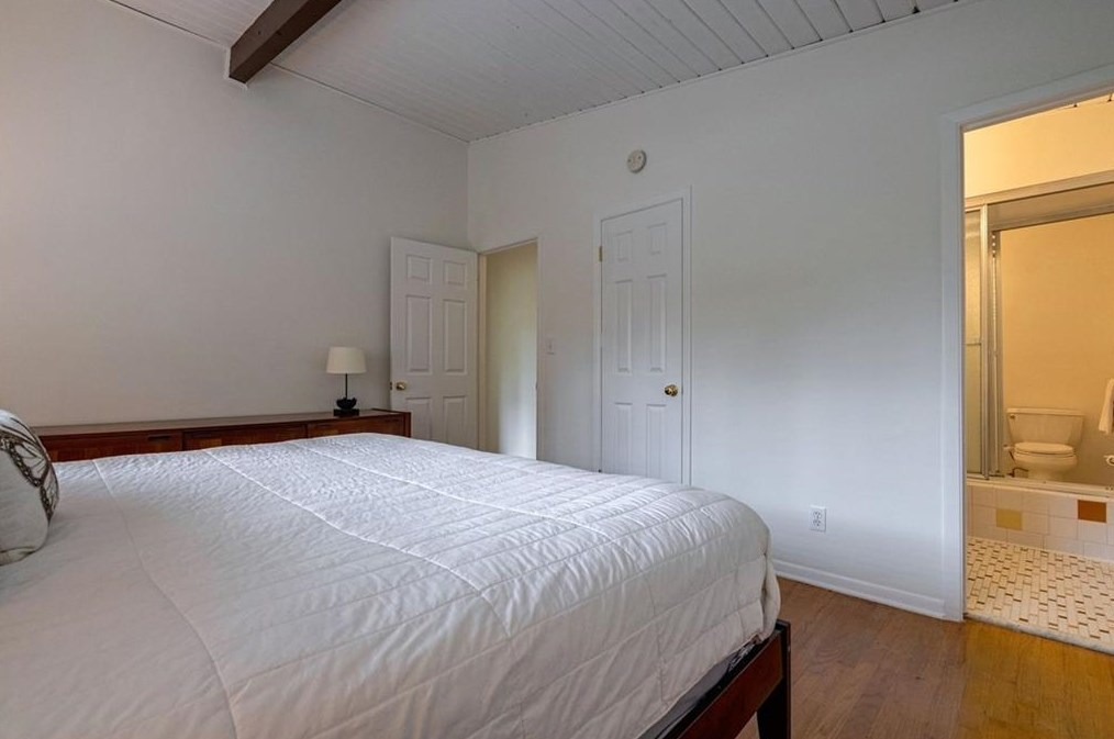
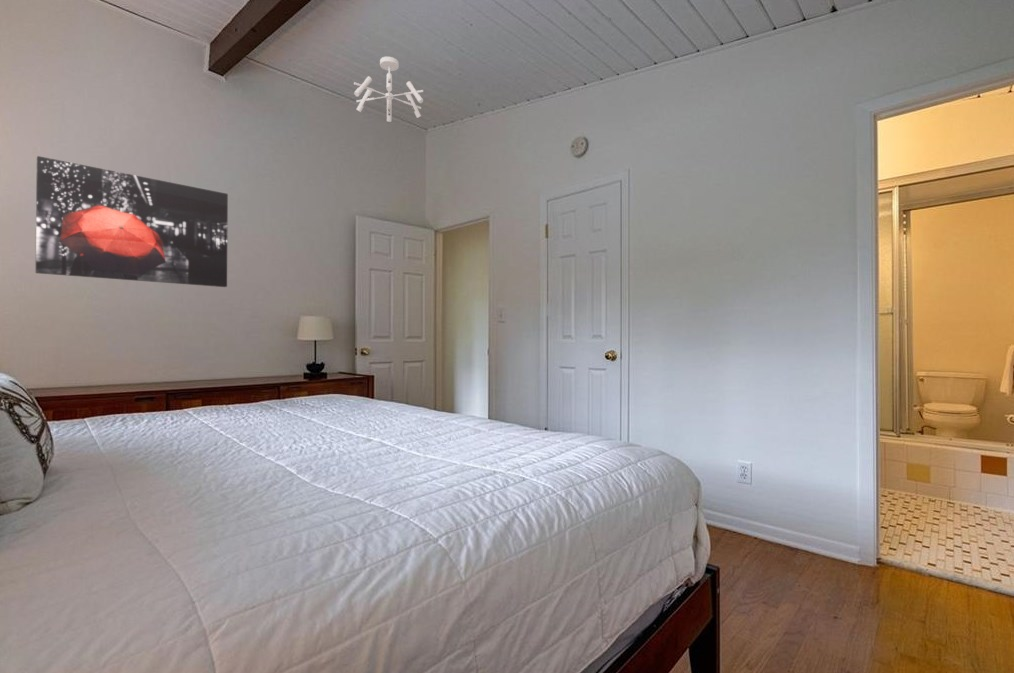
+ ceiling light fixture (389, 84)
+ wall art (142, 229)
